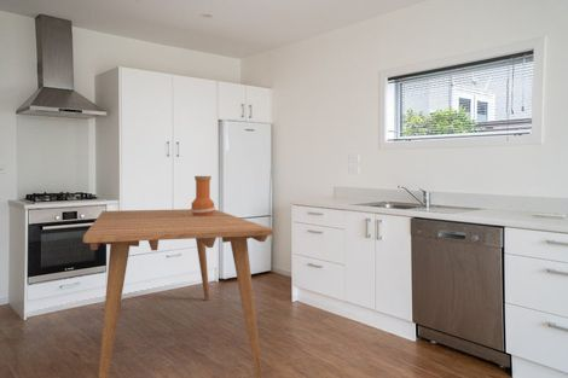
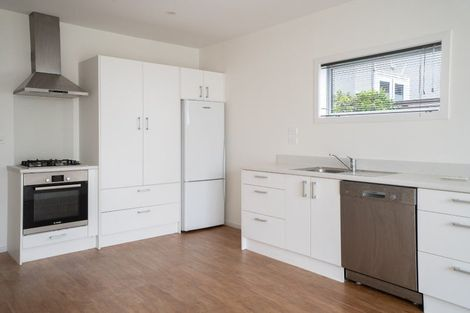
- vase (202, 194)
- dining table (201, 273)
